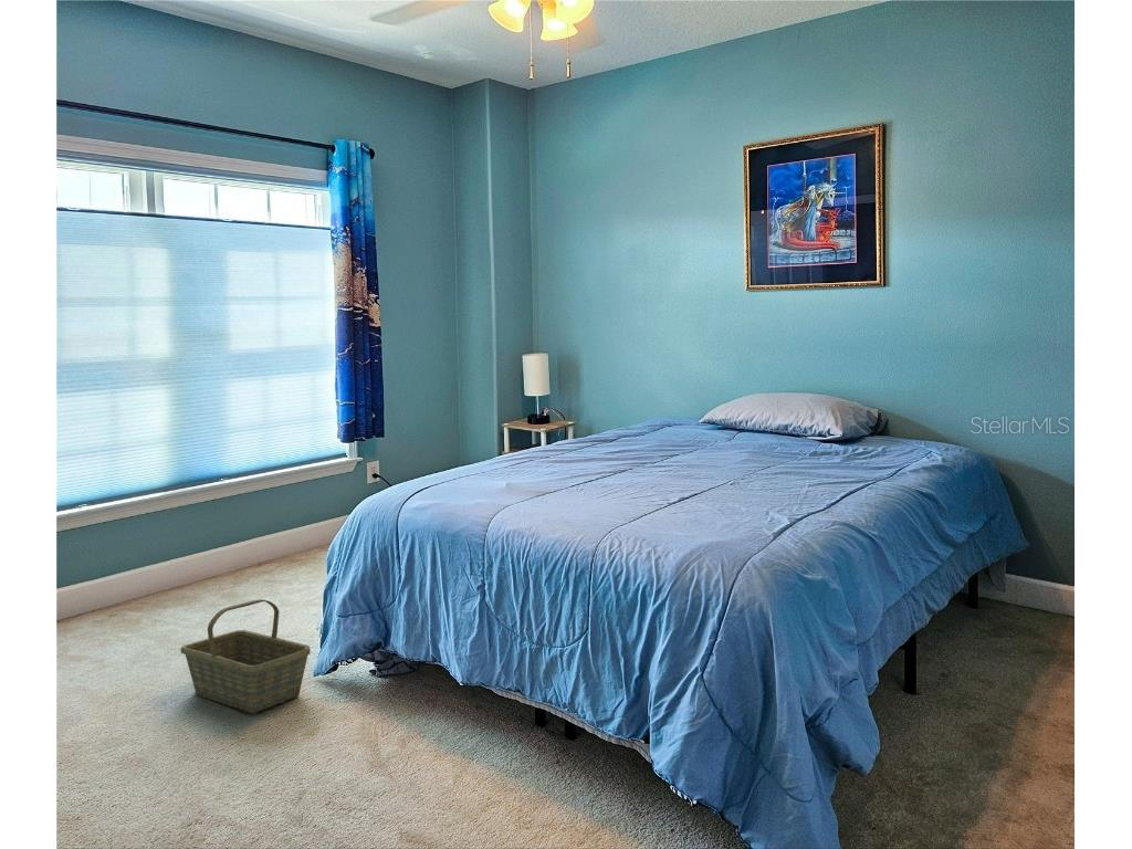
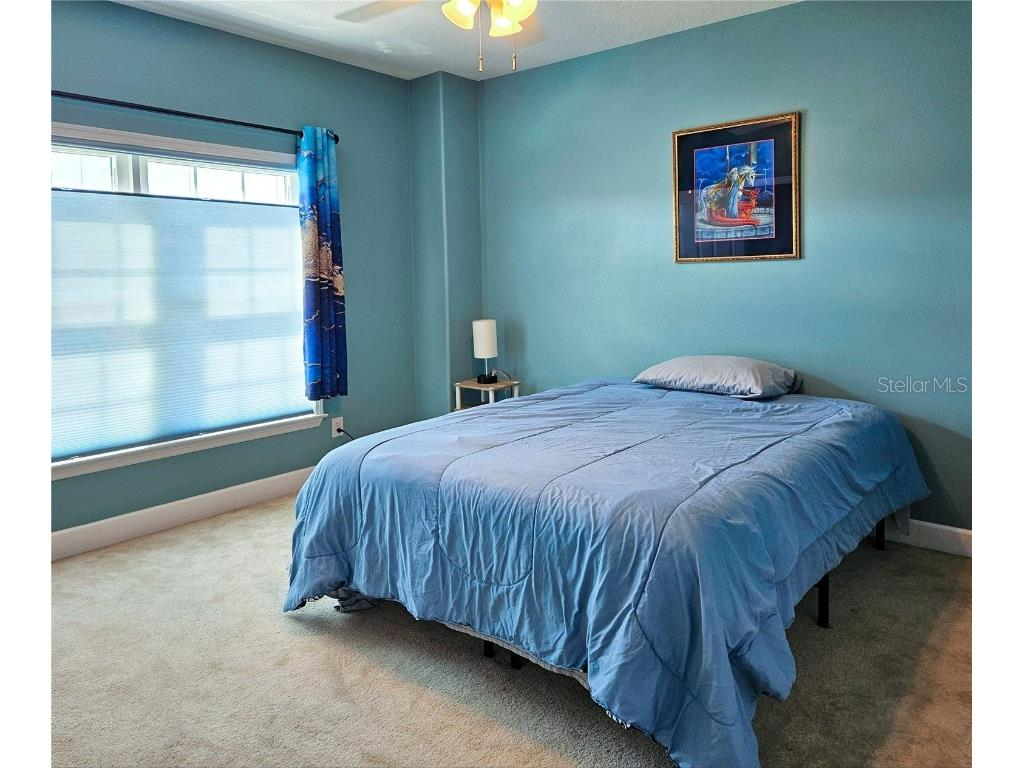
- basket (245, 649)
